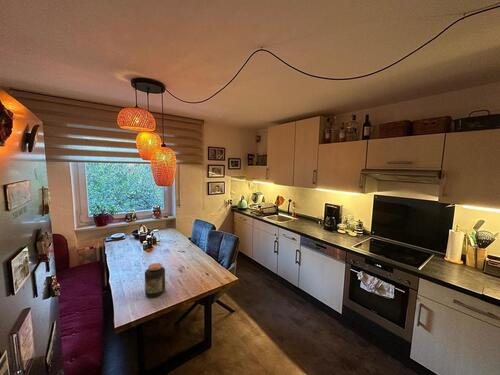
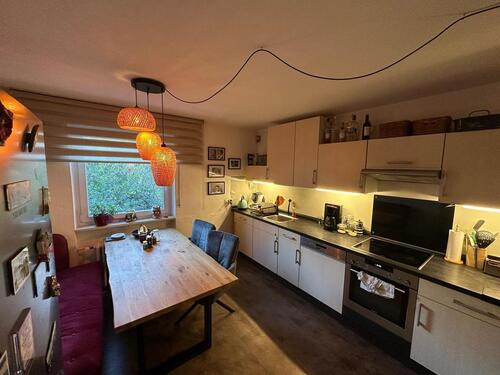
- jar (155, 278)
